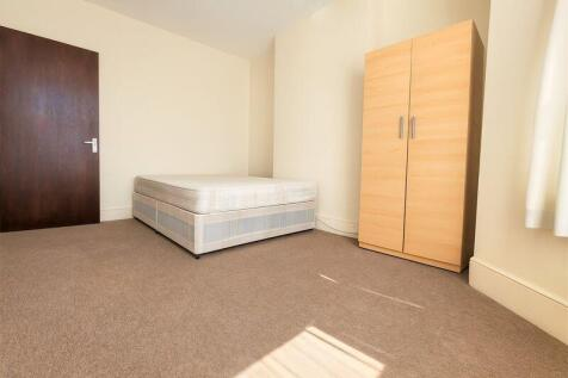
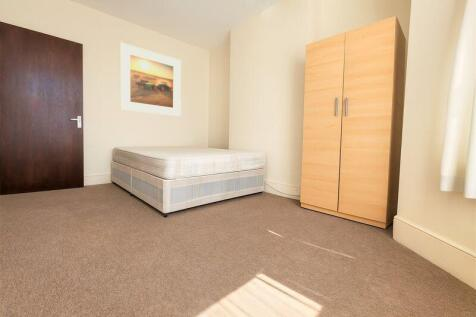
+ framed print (153, 83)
